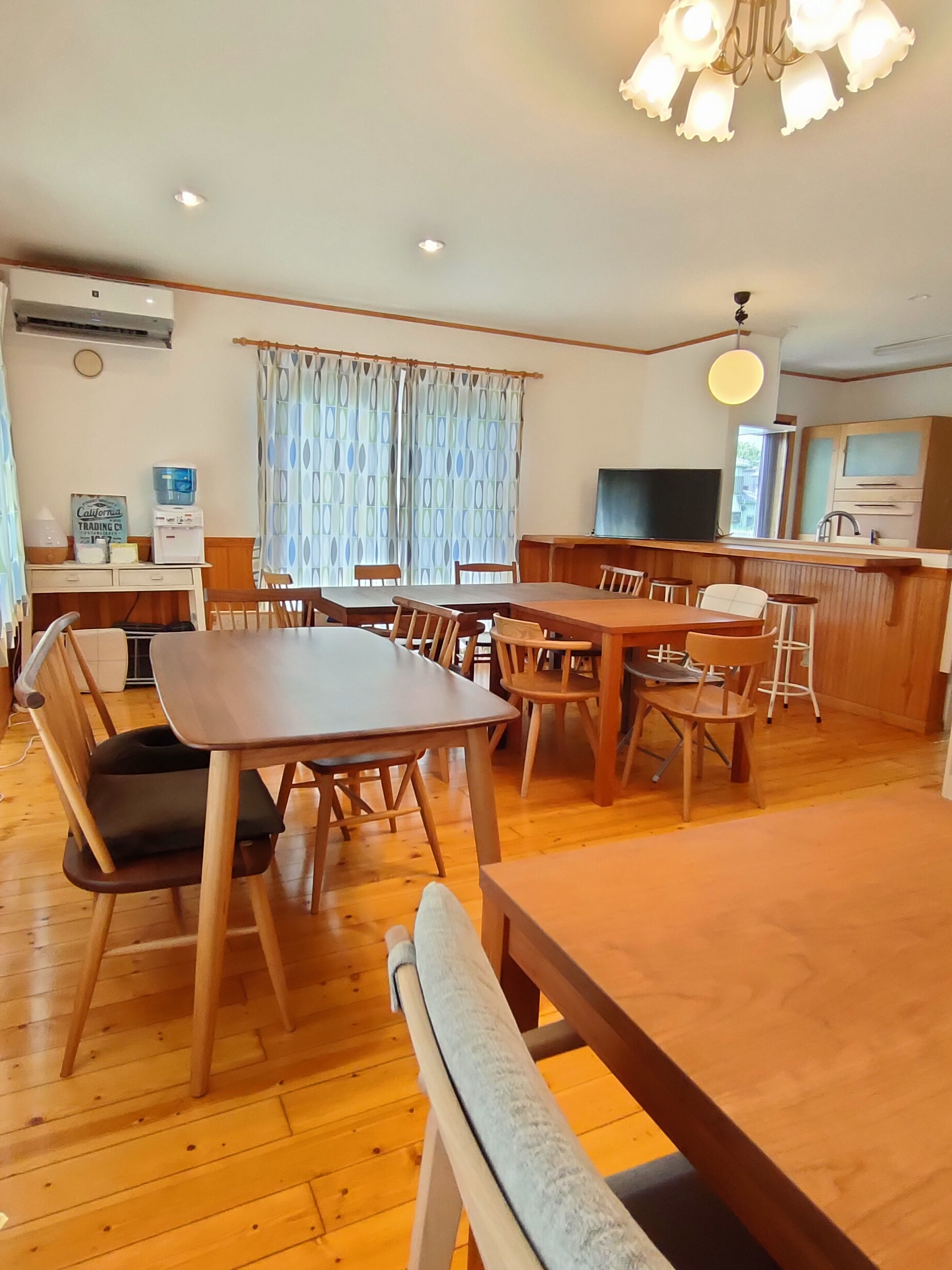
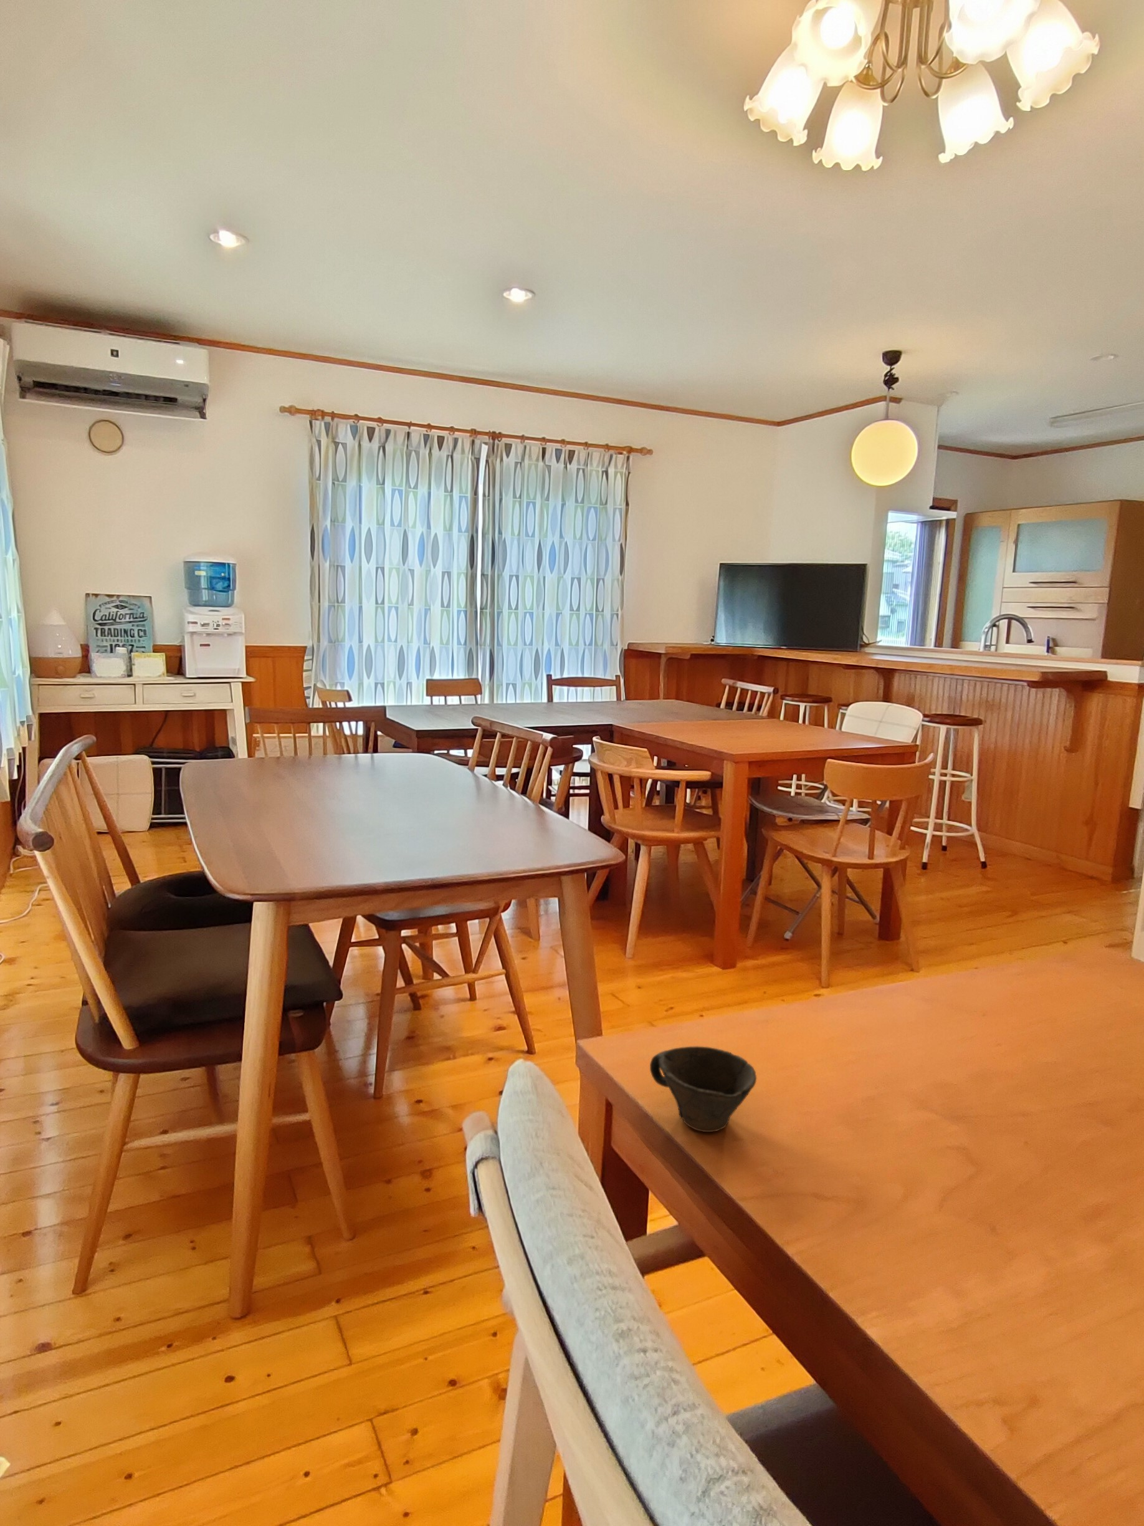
+ cup (701, 1089)
